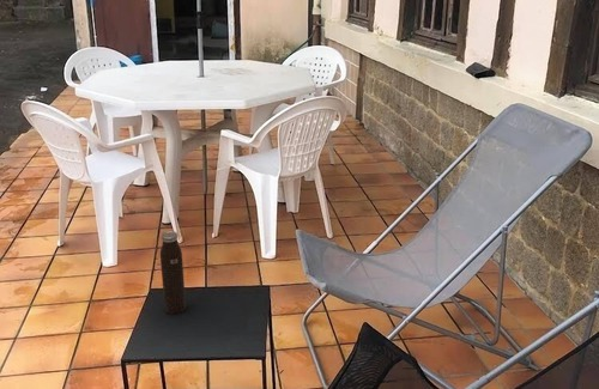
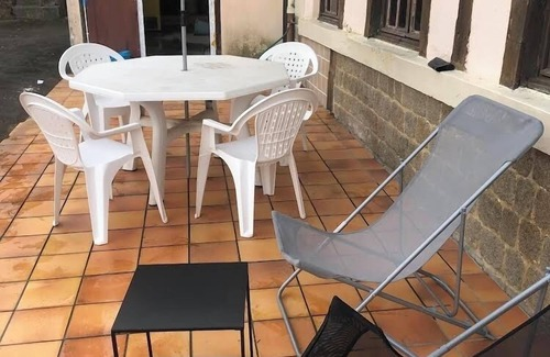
- water bottle (173, 272)
